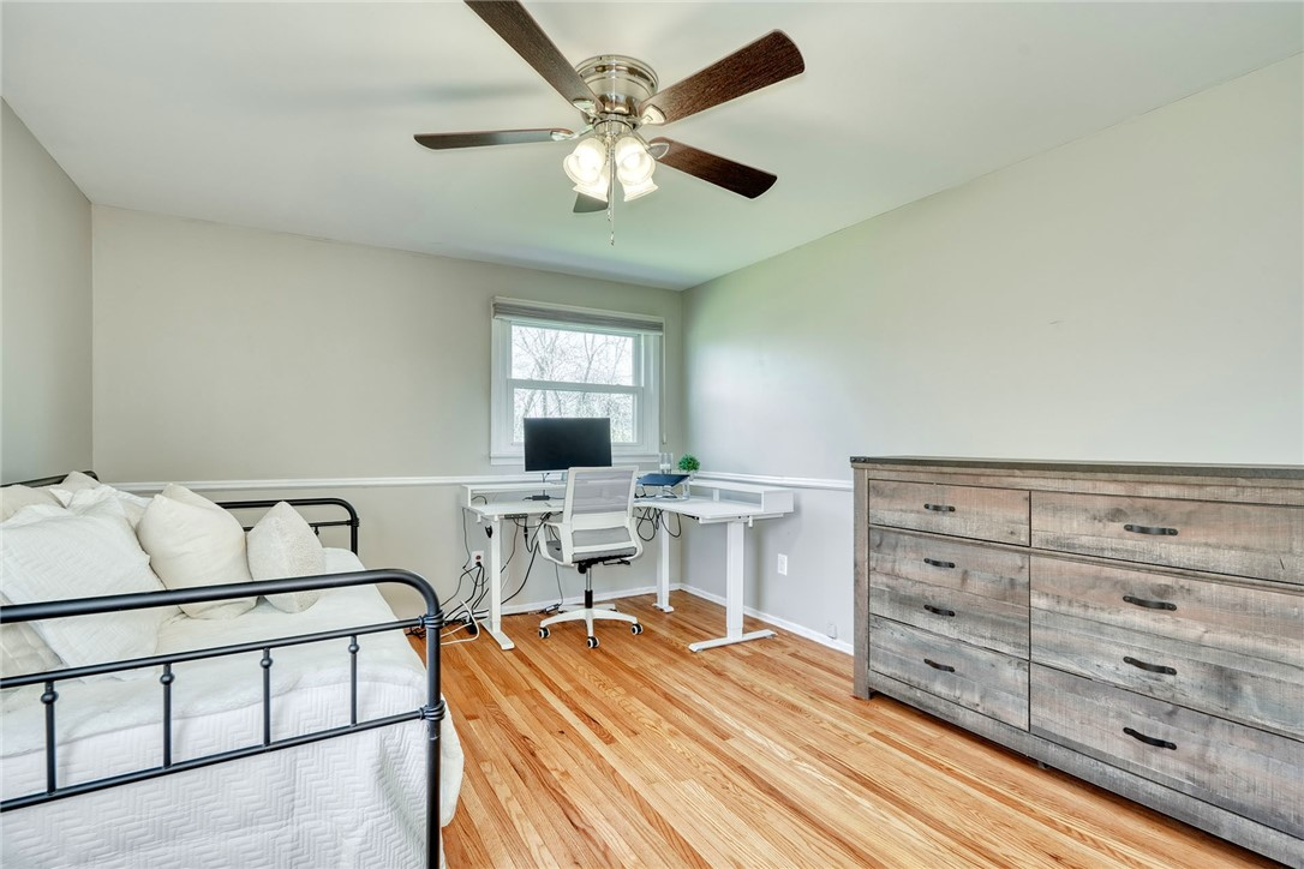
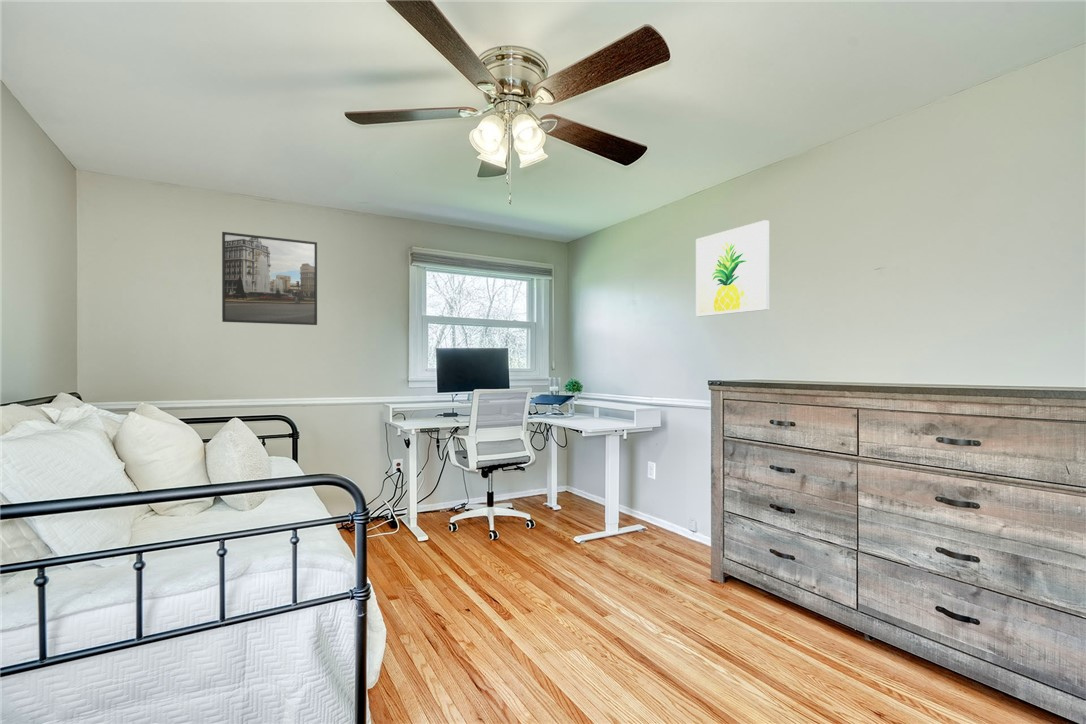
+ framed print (271, 280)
+ wall art (730, 271)
